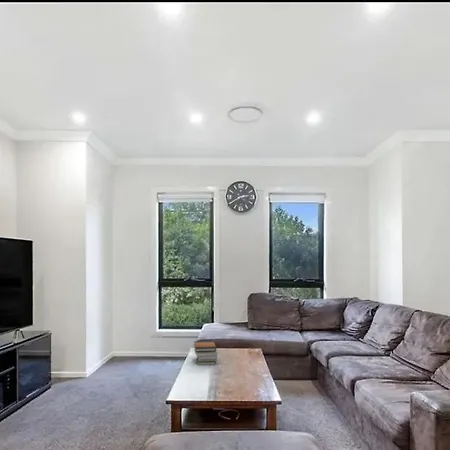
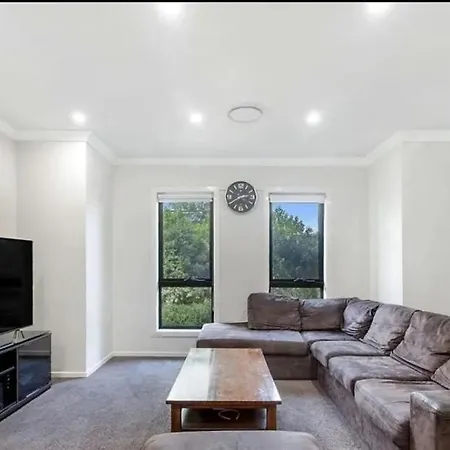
- book stack (205, 352)
